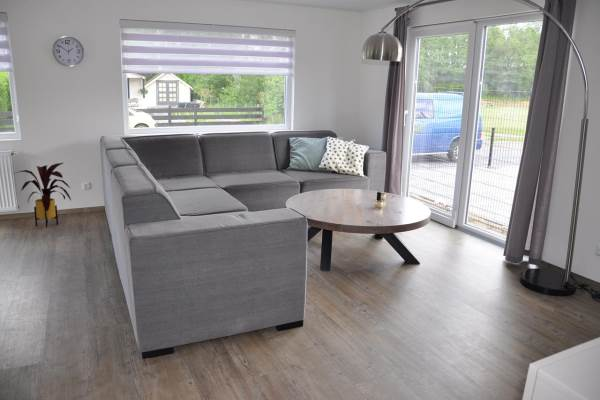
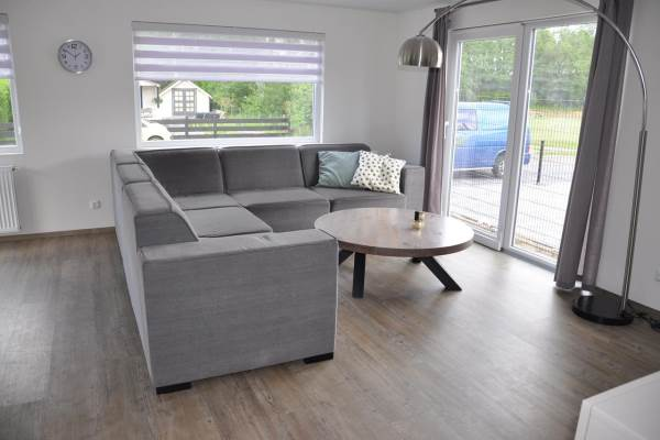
- house plant (43, 194)
